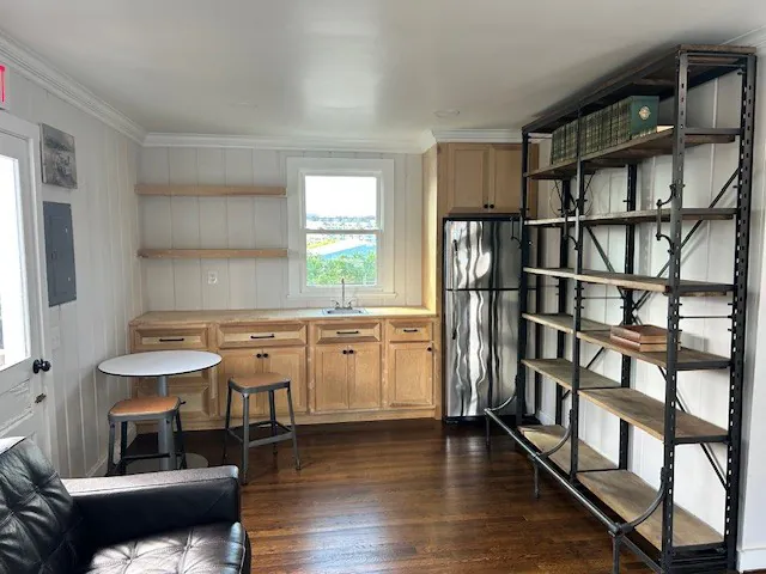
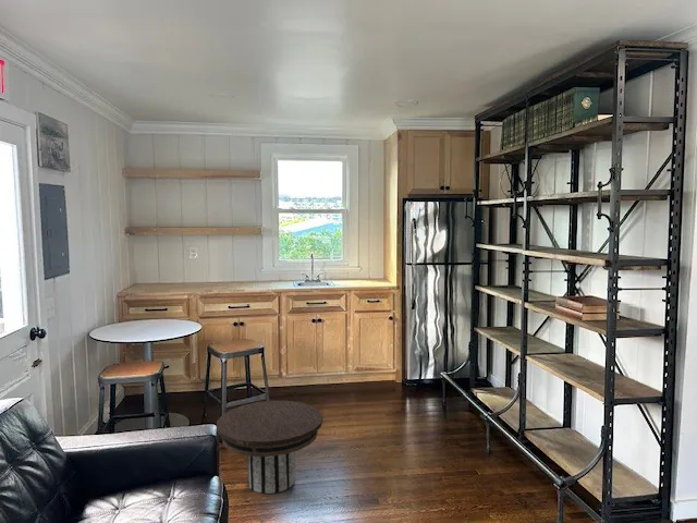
+ side table (270, 450)
